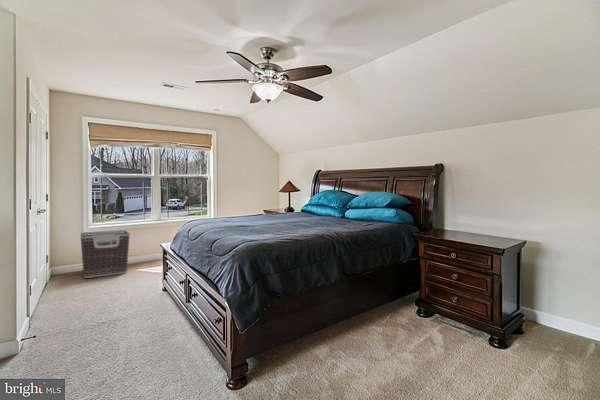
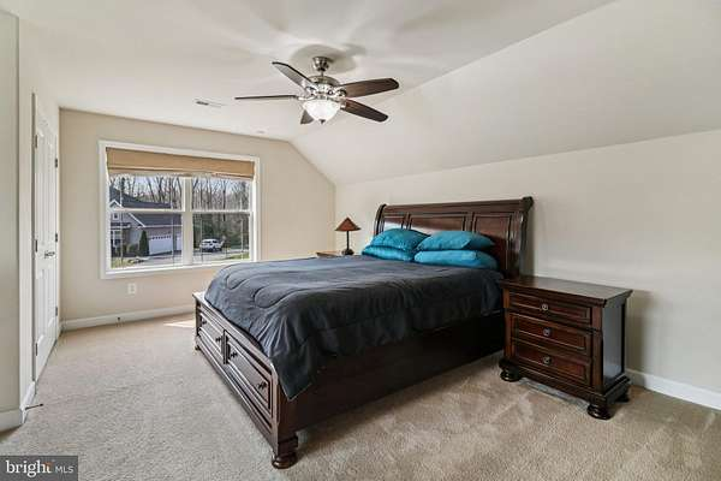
- clothes hamper (105, 252)
